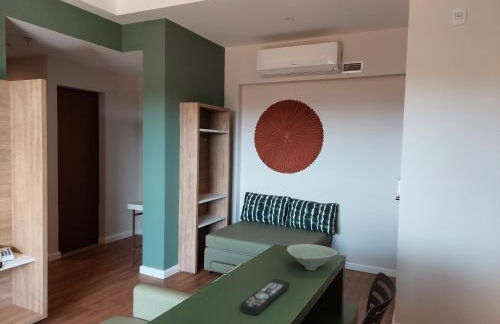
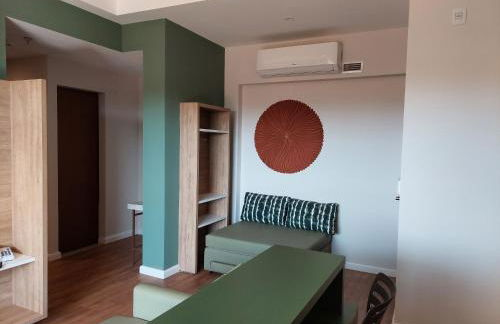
- bowl (310, 259)
- remote control (266, 295)
